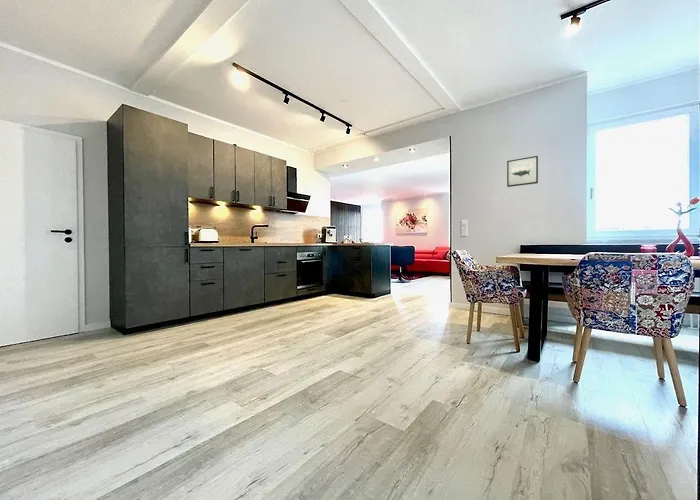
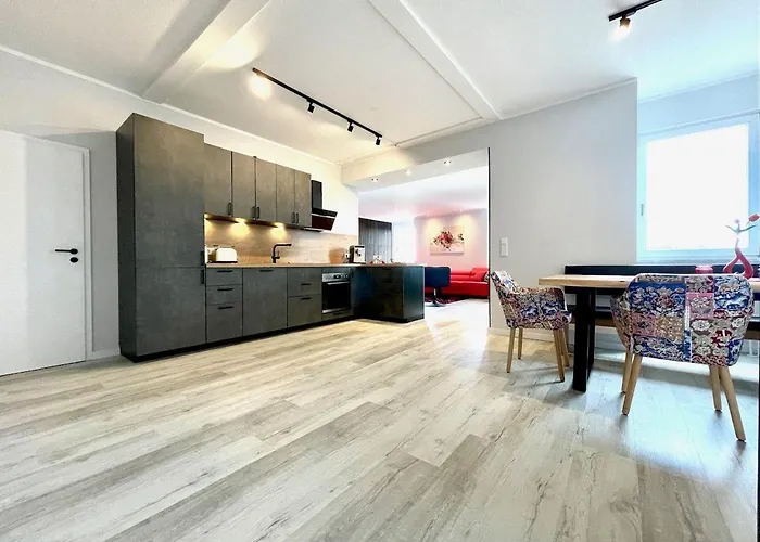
- wall art (522, 171)
